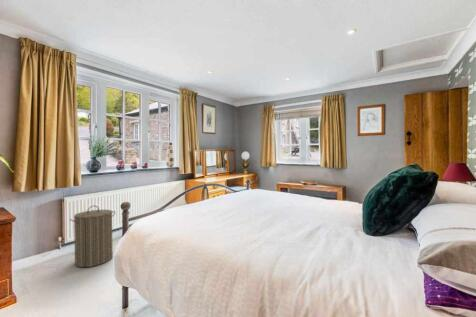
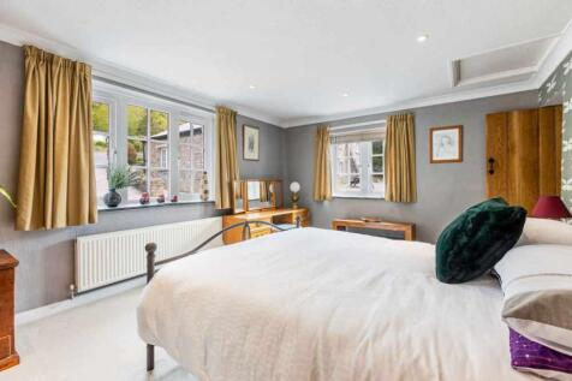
- laundry hamper (94, 232)
